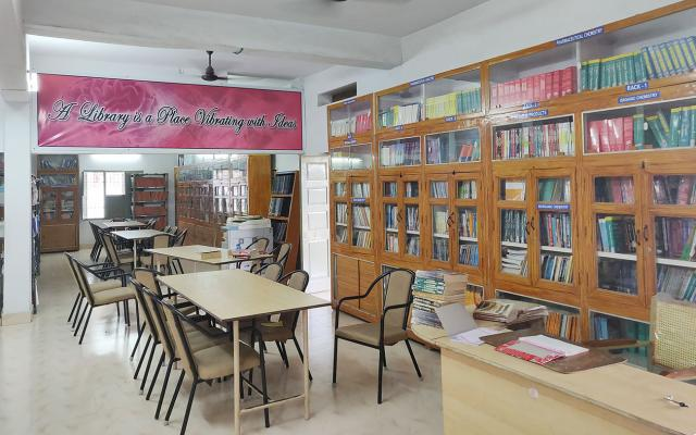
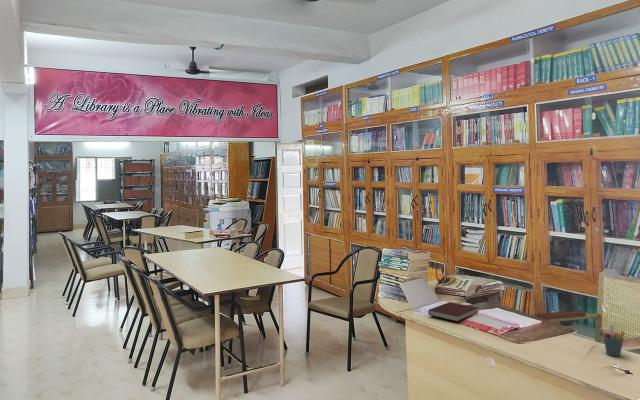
+ pen holder (613, 341)
+ notebook (453, 311)
